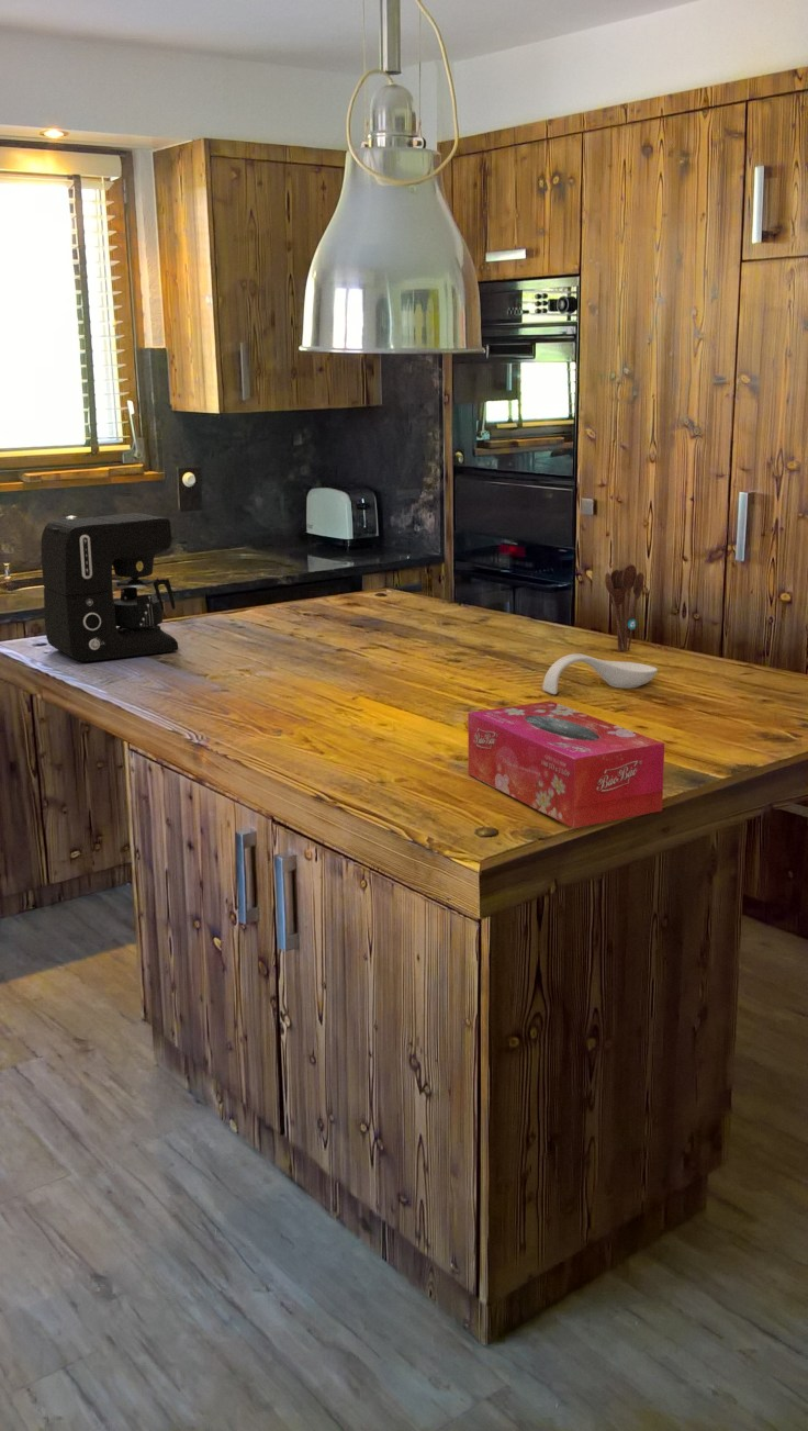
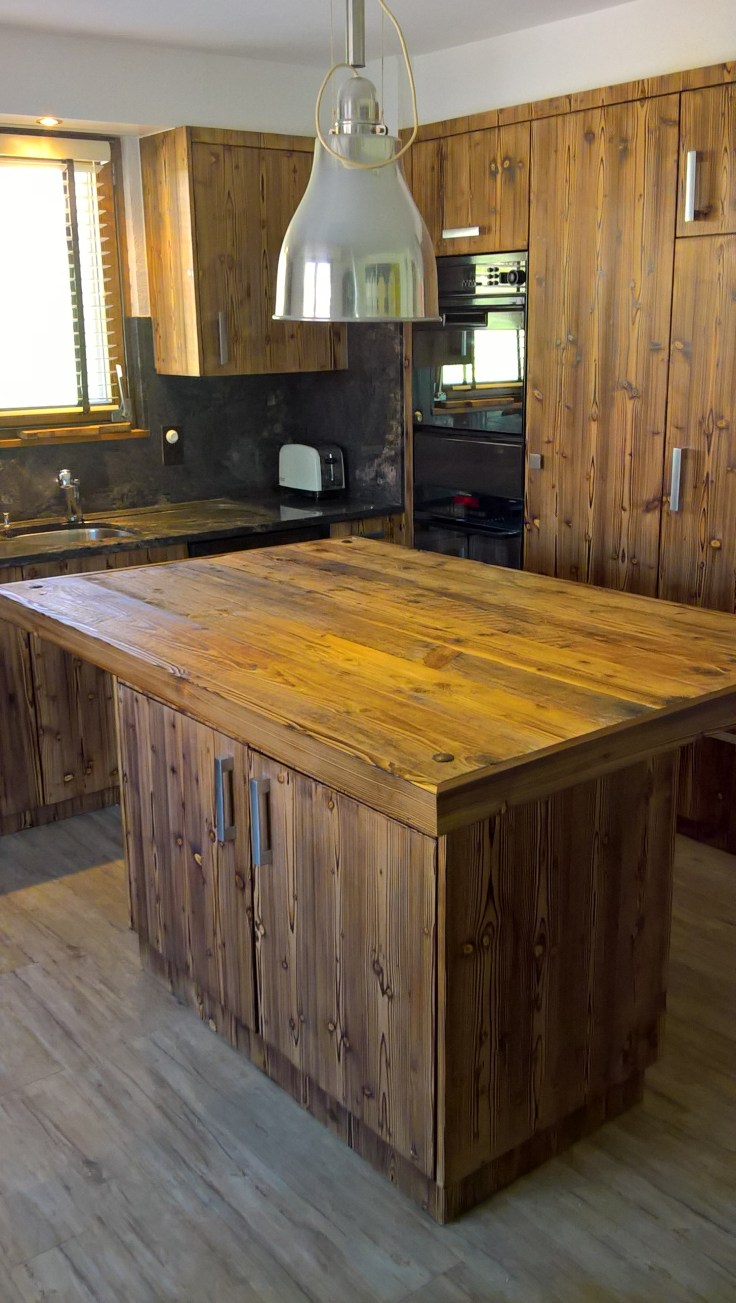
- coffee maker (116, 583)
- spoon rest (601, 670)
- utensil holder (624, 607)
- tissue box (561, 759)
